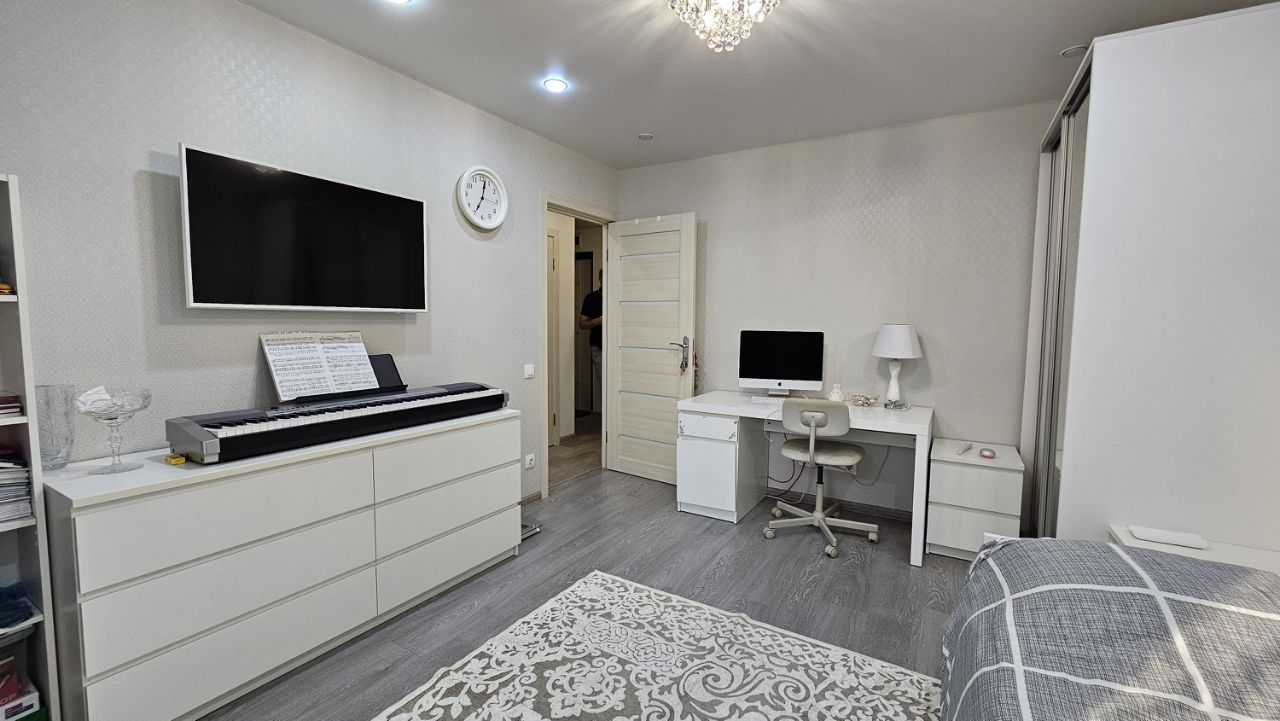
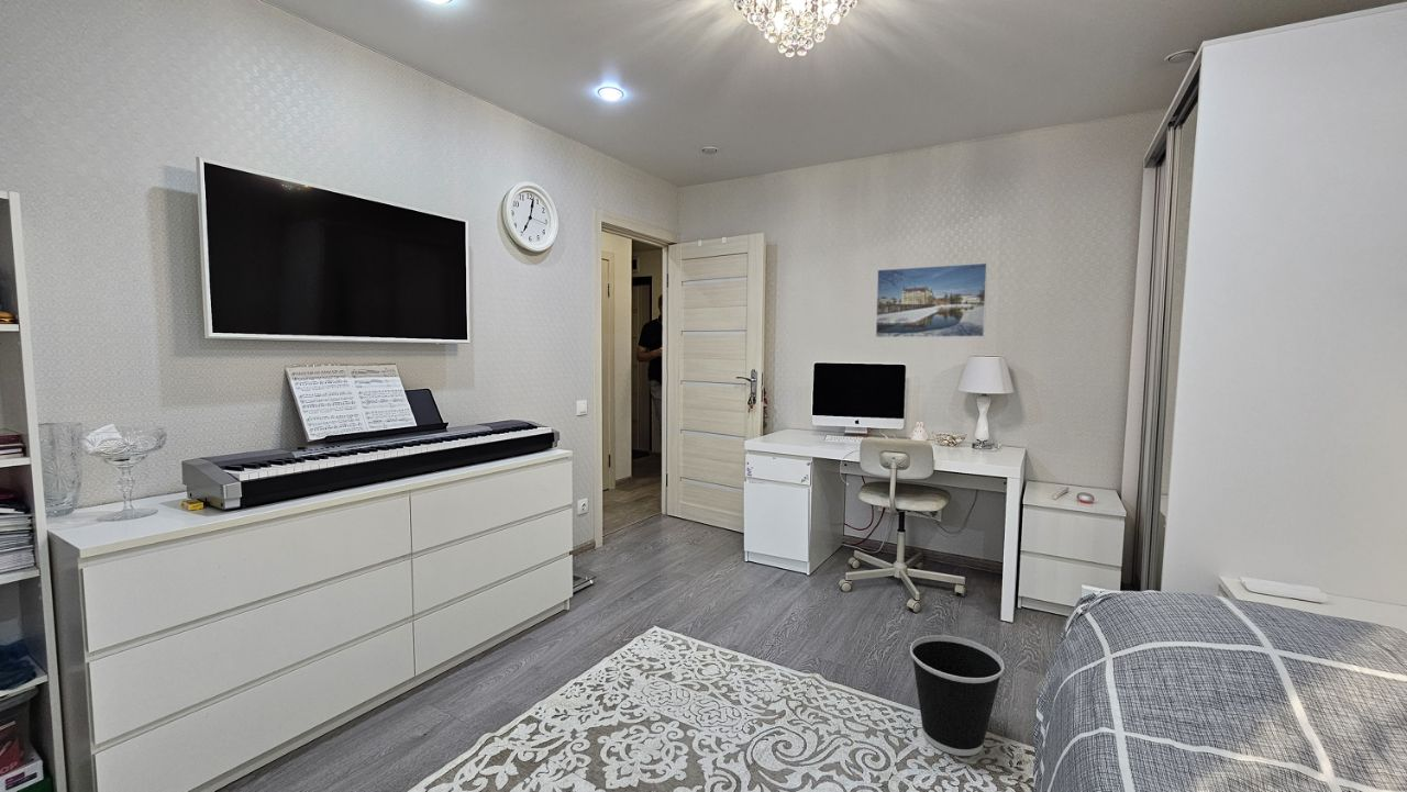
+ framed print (929, 302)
+ wastebasket (954, 696)
